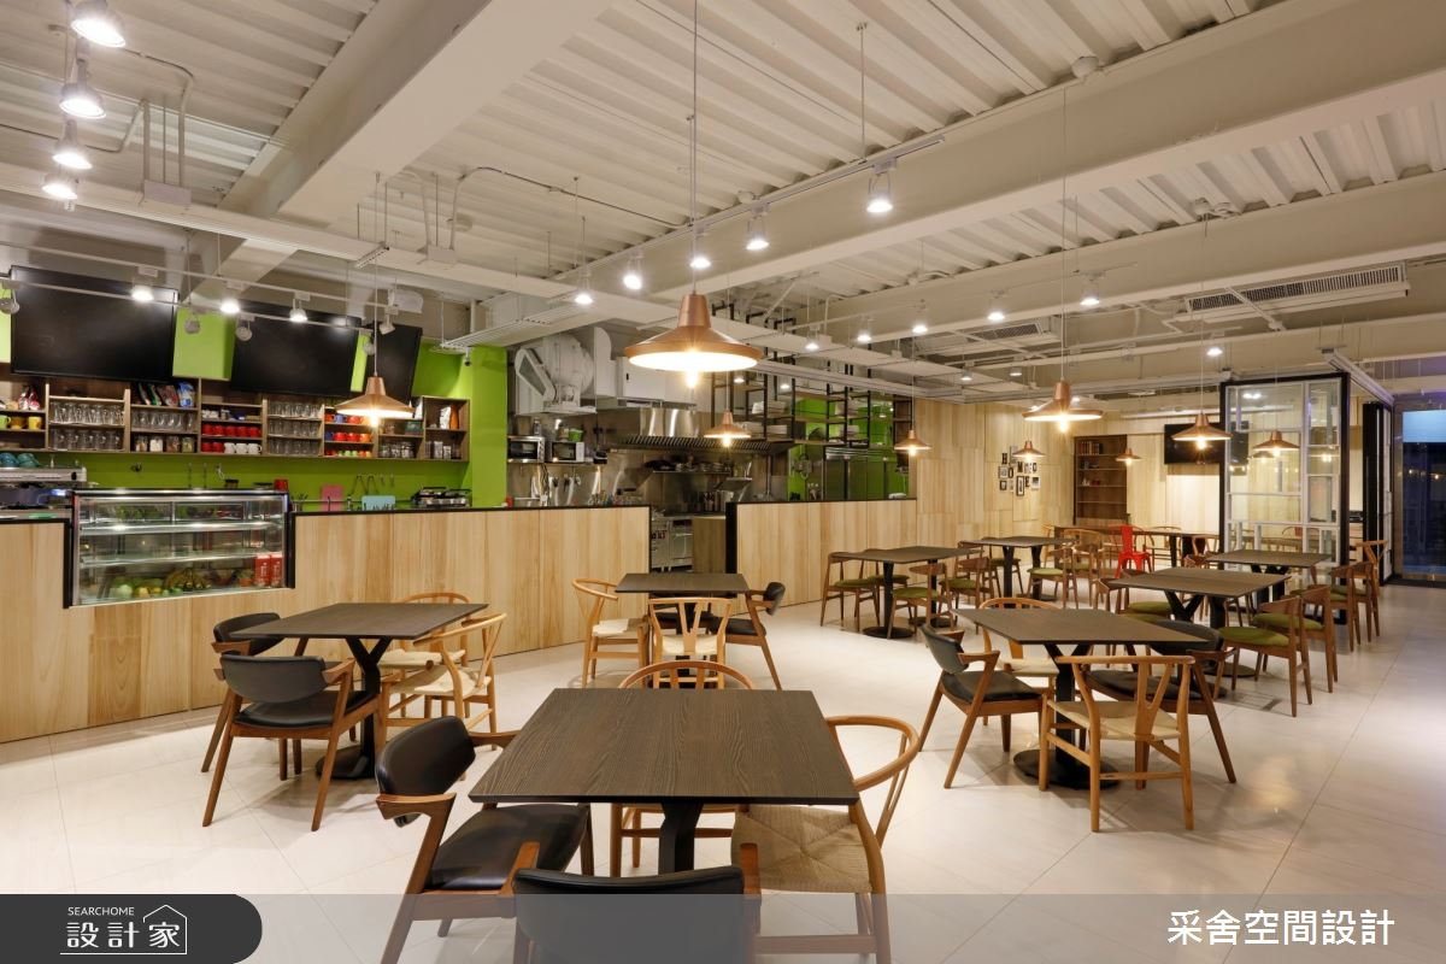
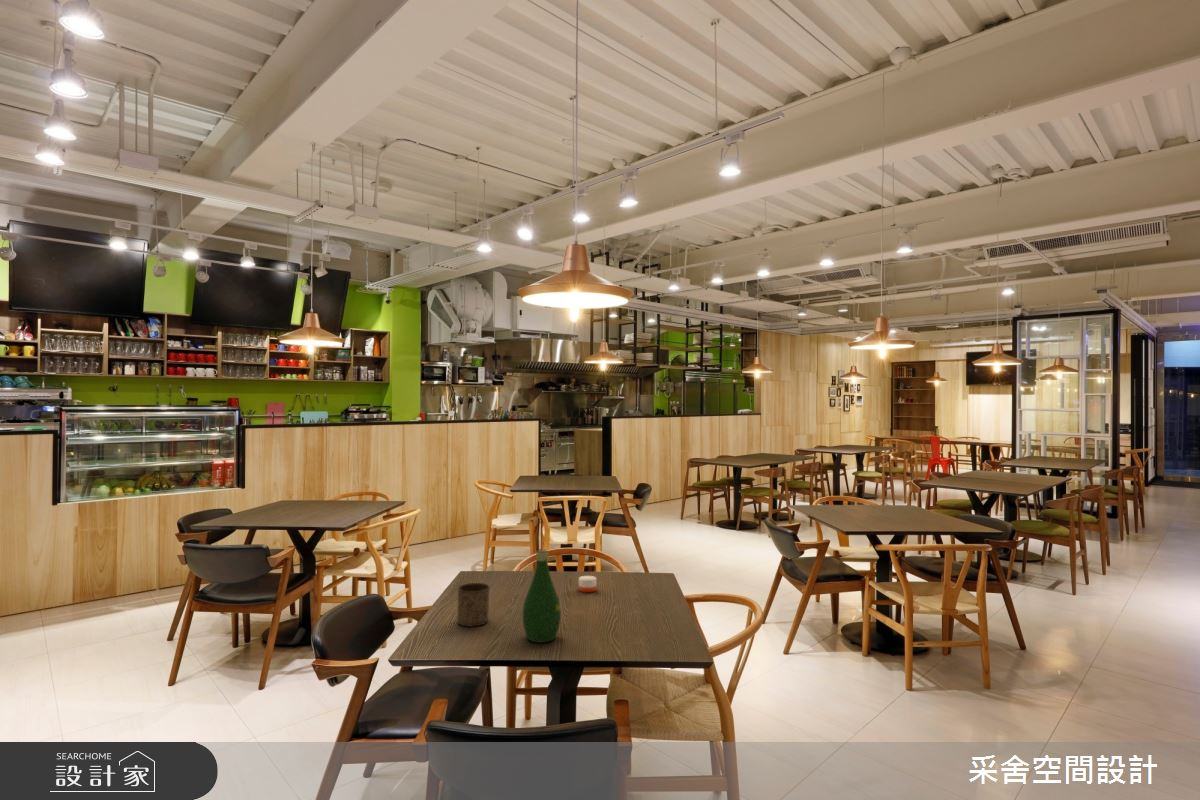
+ candle (587, 577)
+ bottle (541, 594)
+ cup (473, 604)
